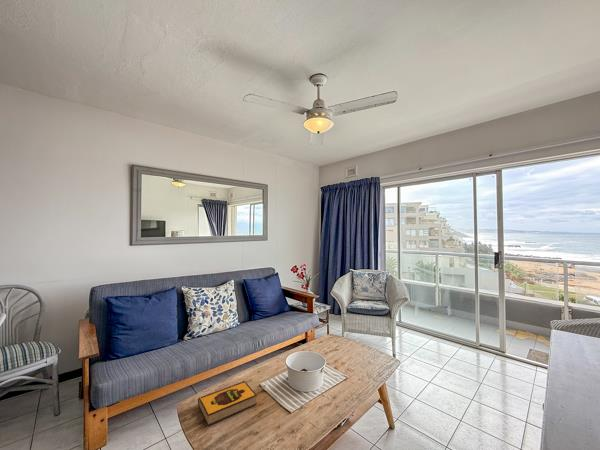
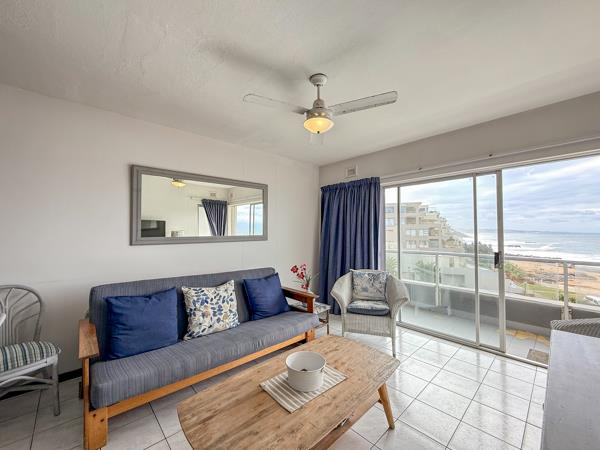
- hardback book (227, 399)
